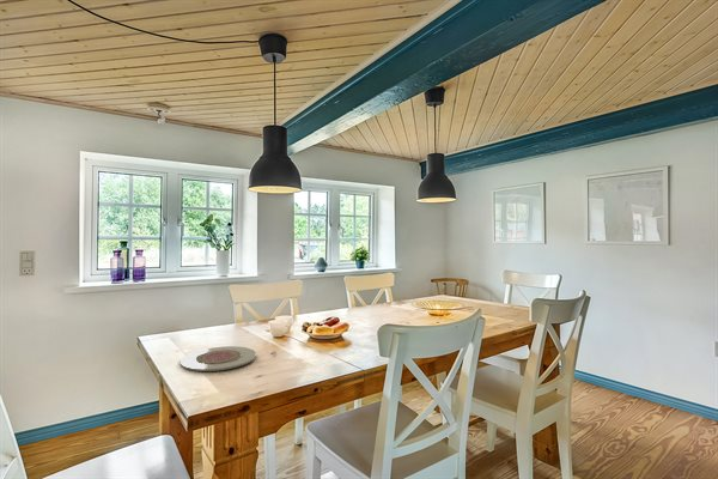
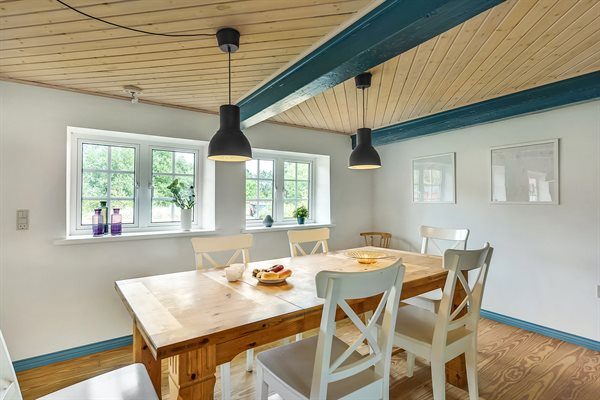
- plate (219, 357)
